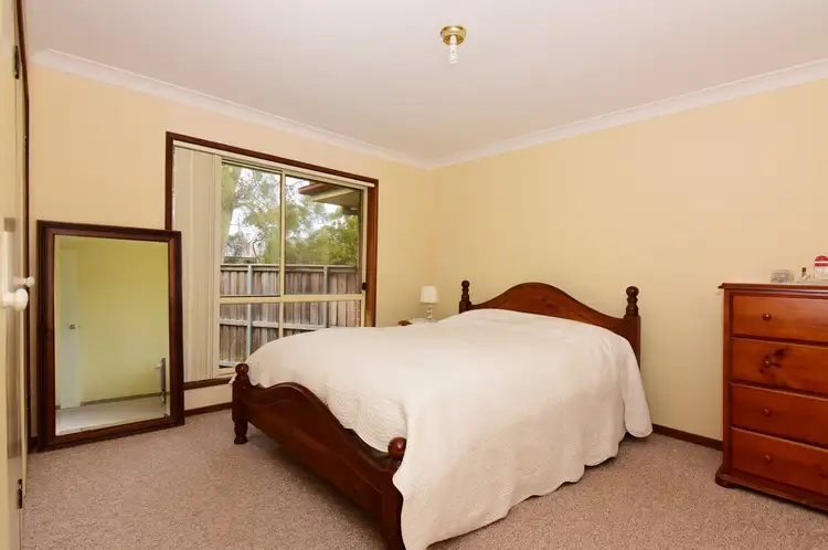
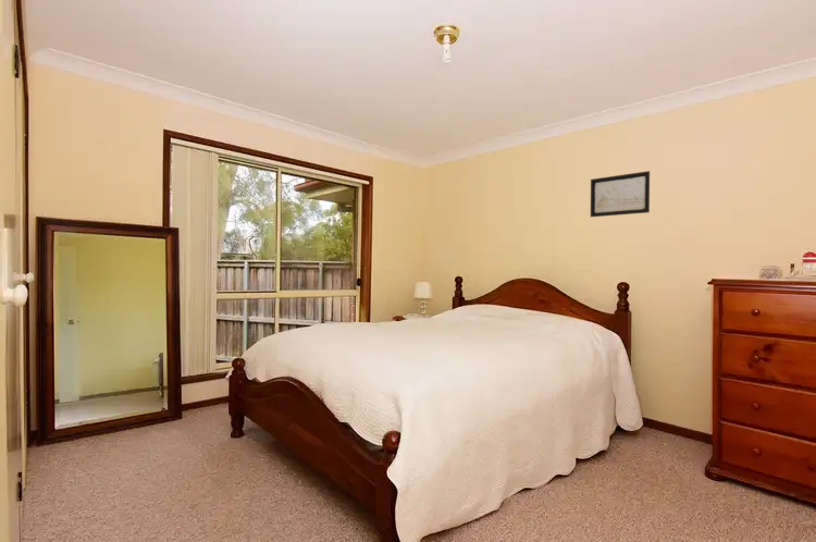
+ wall art (618, 195)
